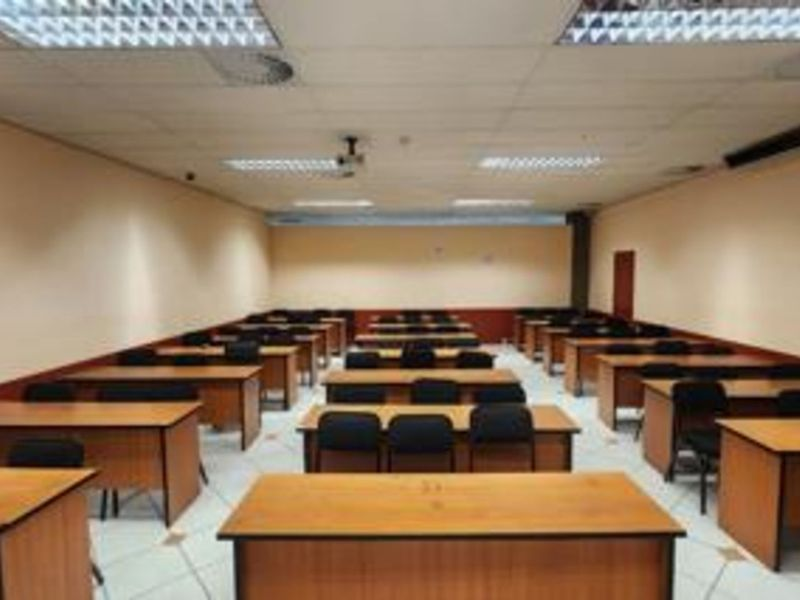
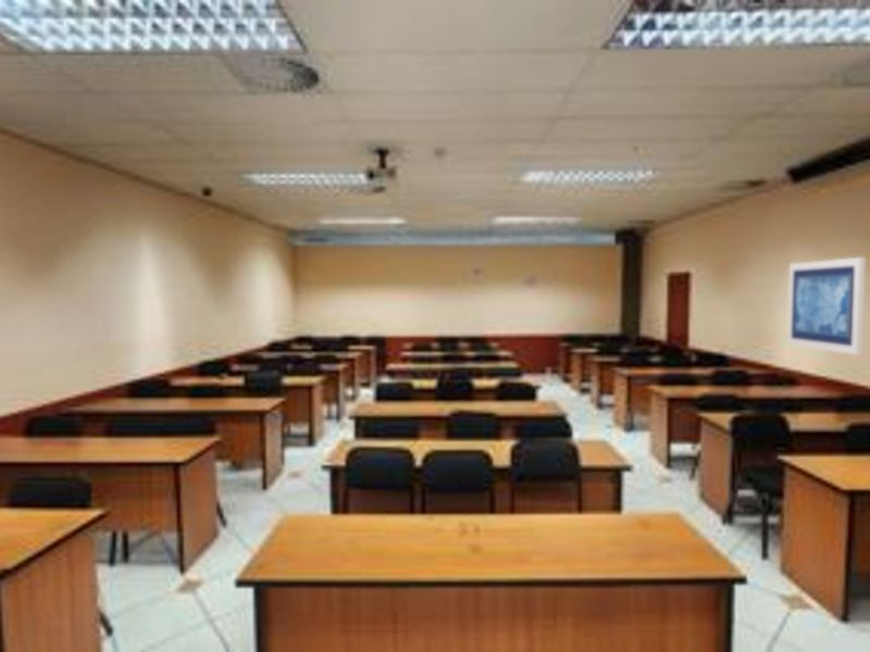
+ wall art (822, 304)
